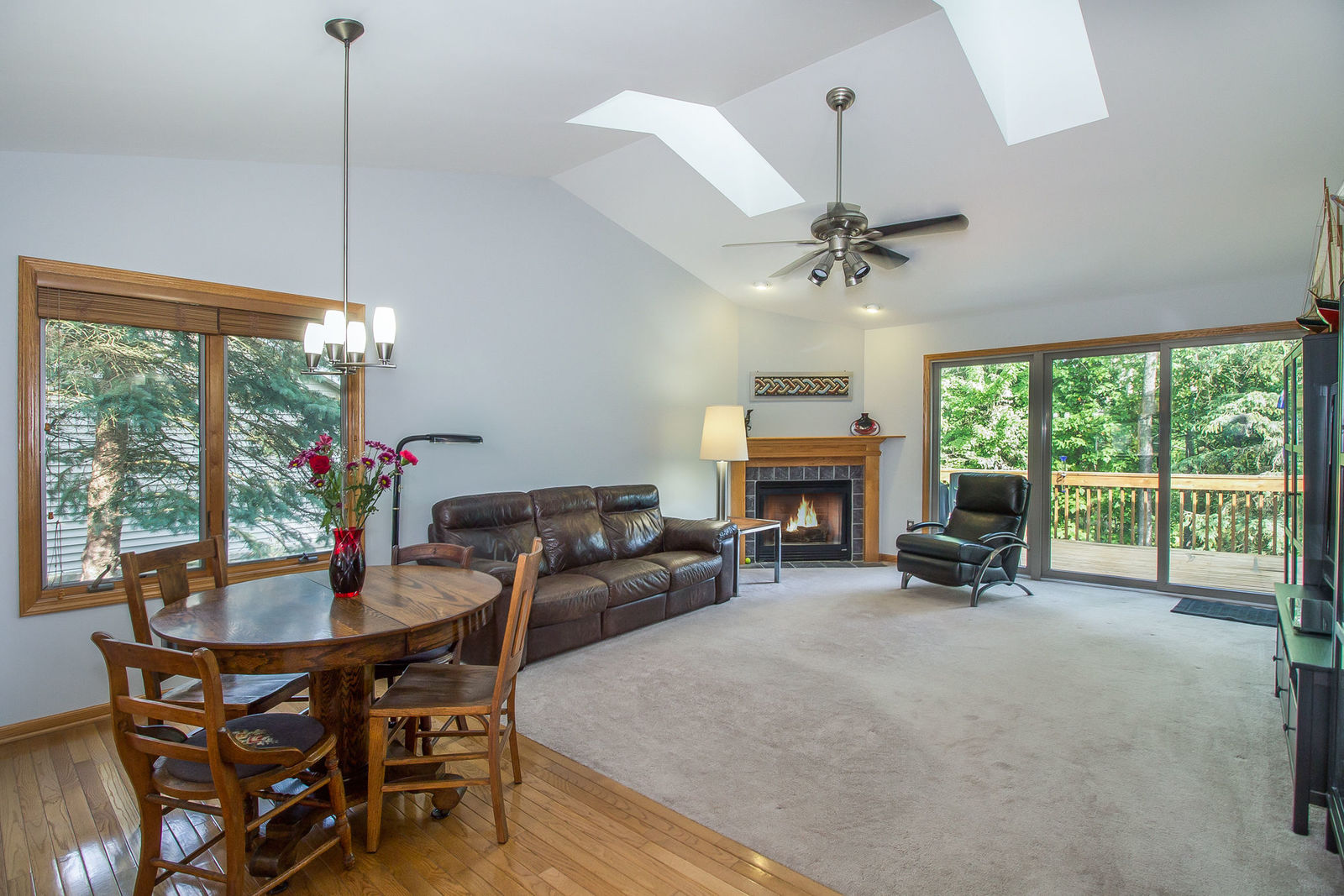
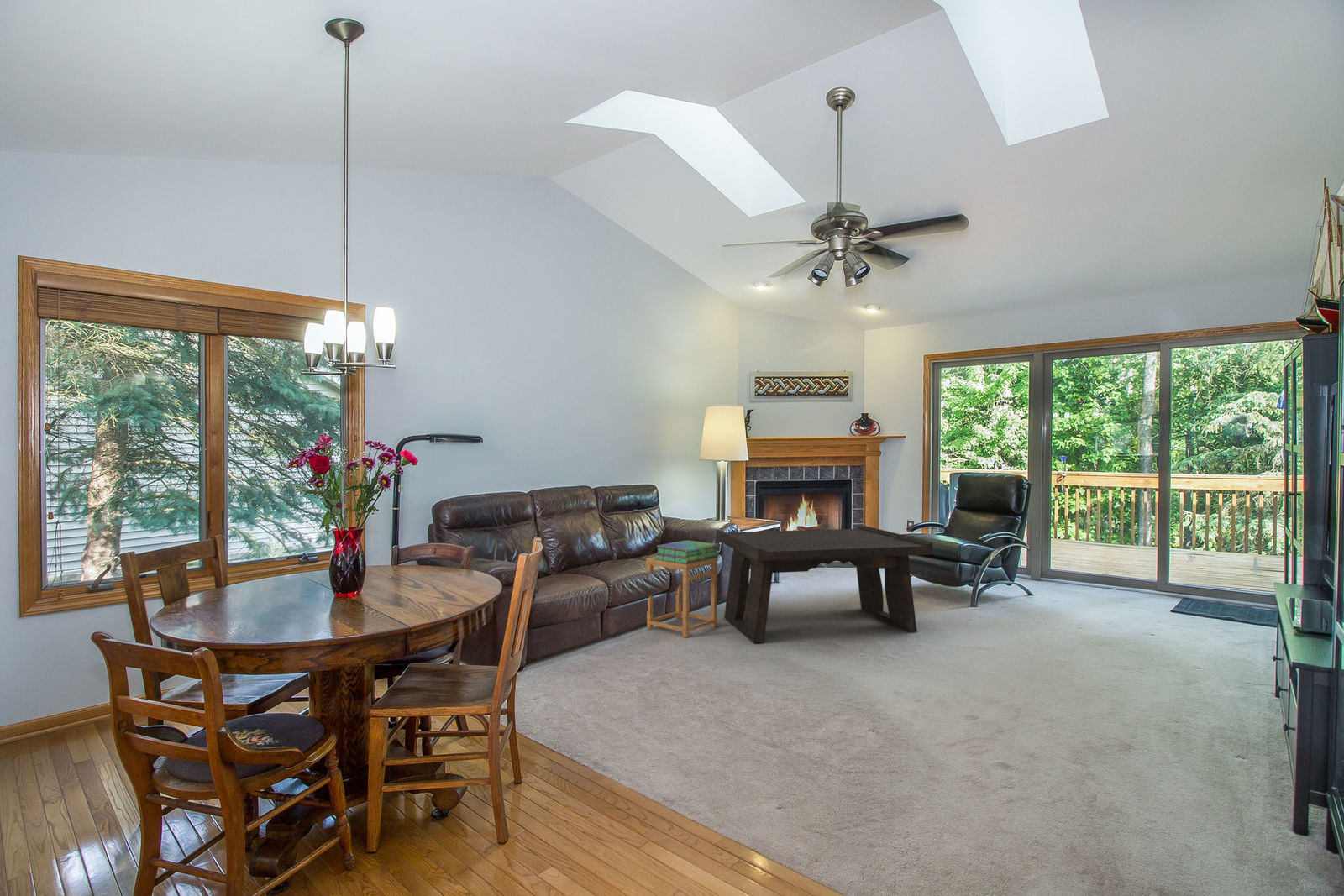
+ coffee table (813, 568)
+ side table (683, 592)
+ stack of books (686, 551)
